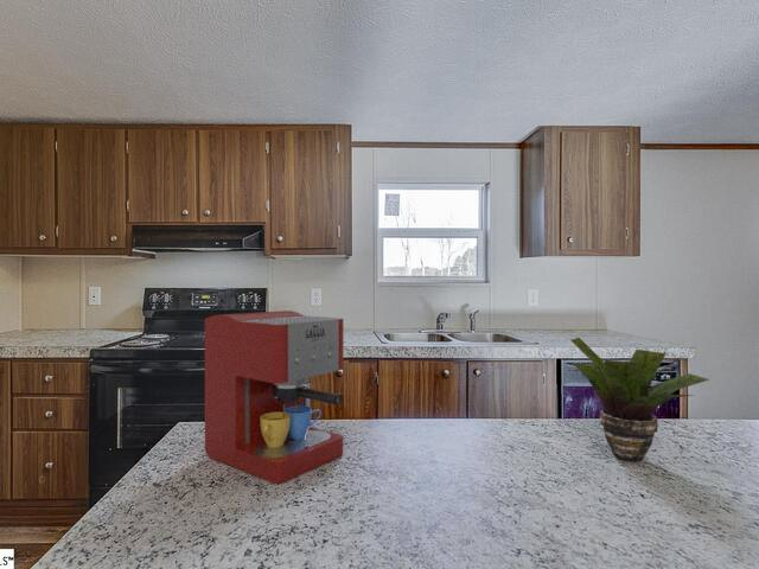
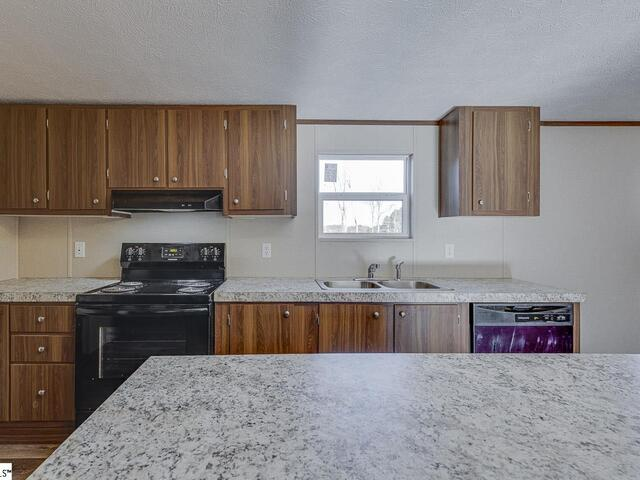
- coffee maker (274, 384)
- potted plant (627, 399)
